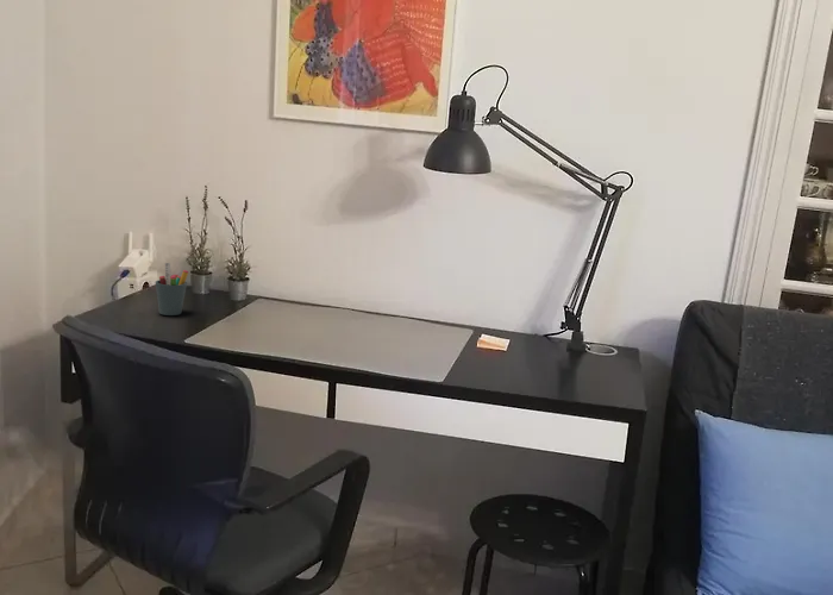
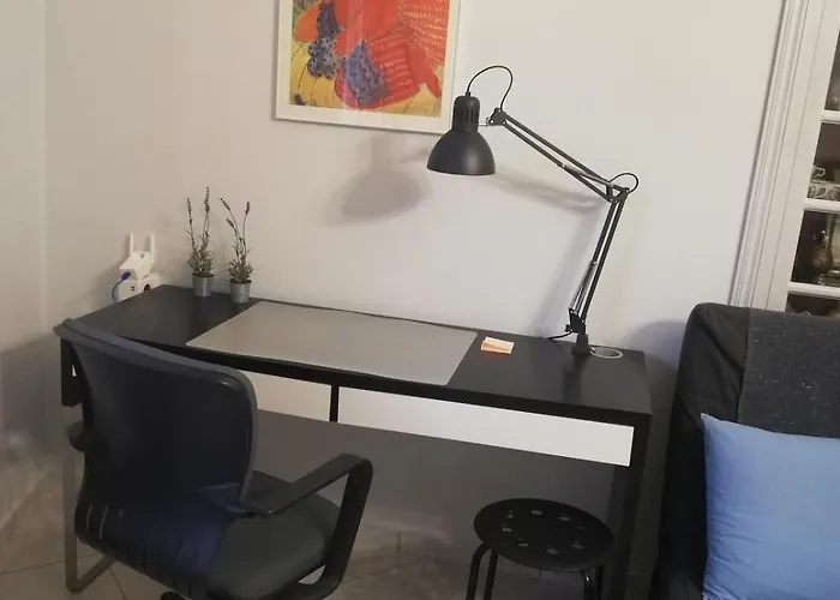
- pen holder (171, 289)
